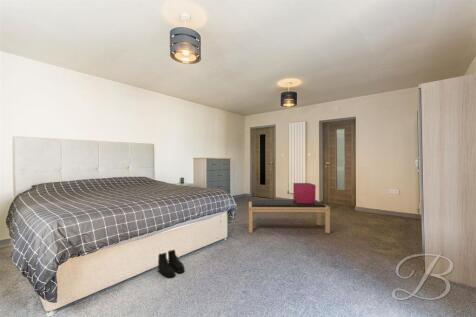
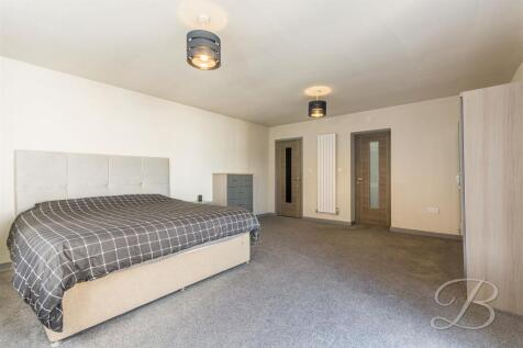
- boots (171, 261)
- bench (286, 211)
- storage bin (304, 192)
